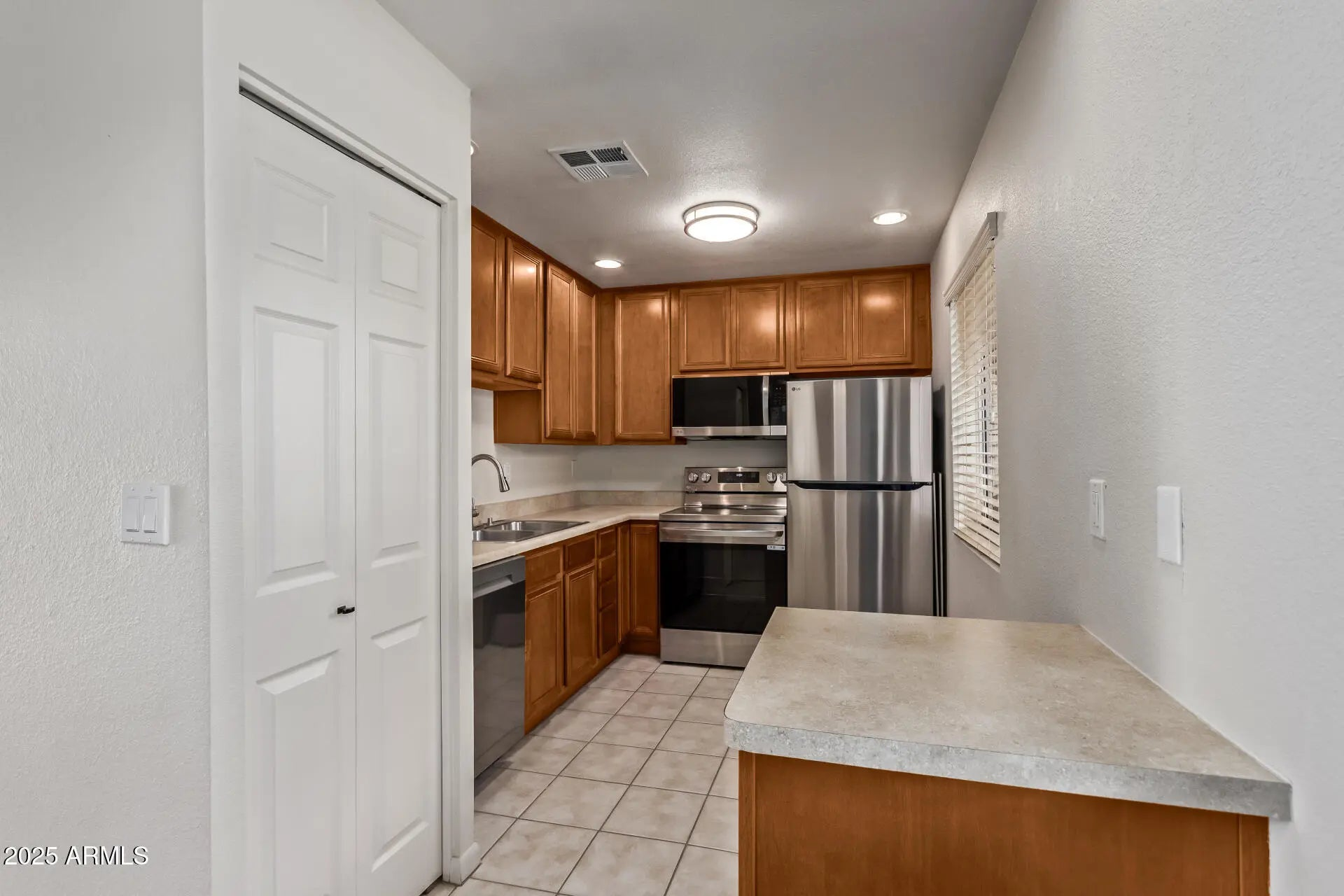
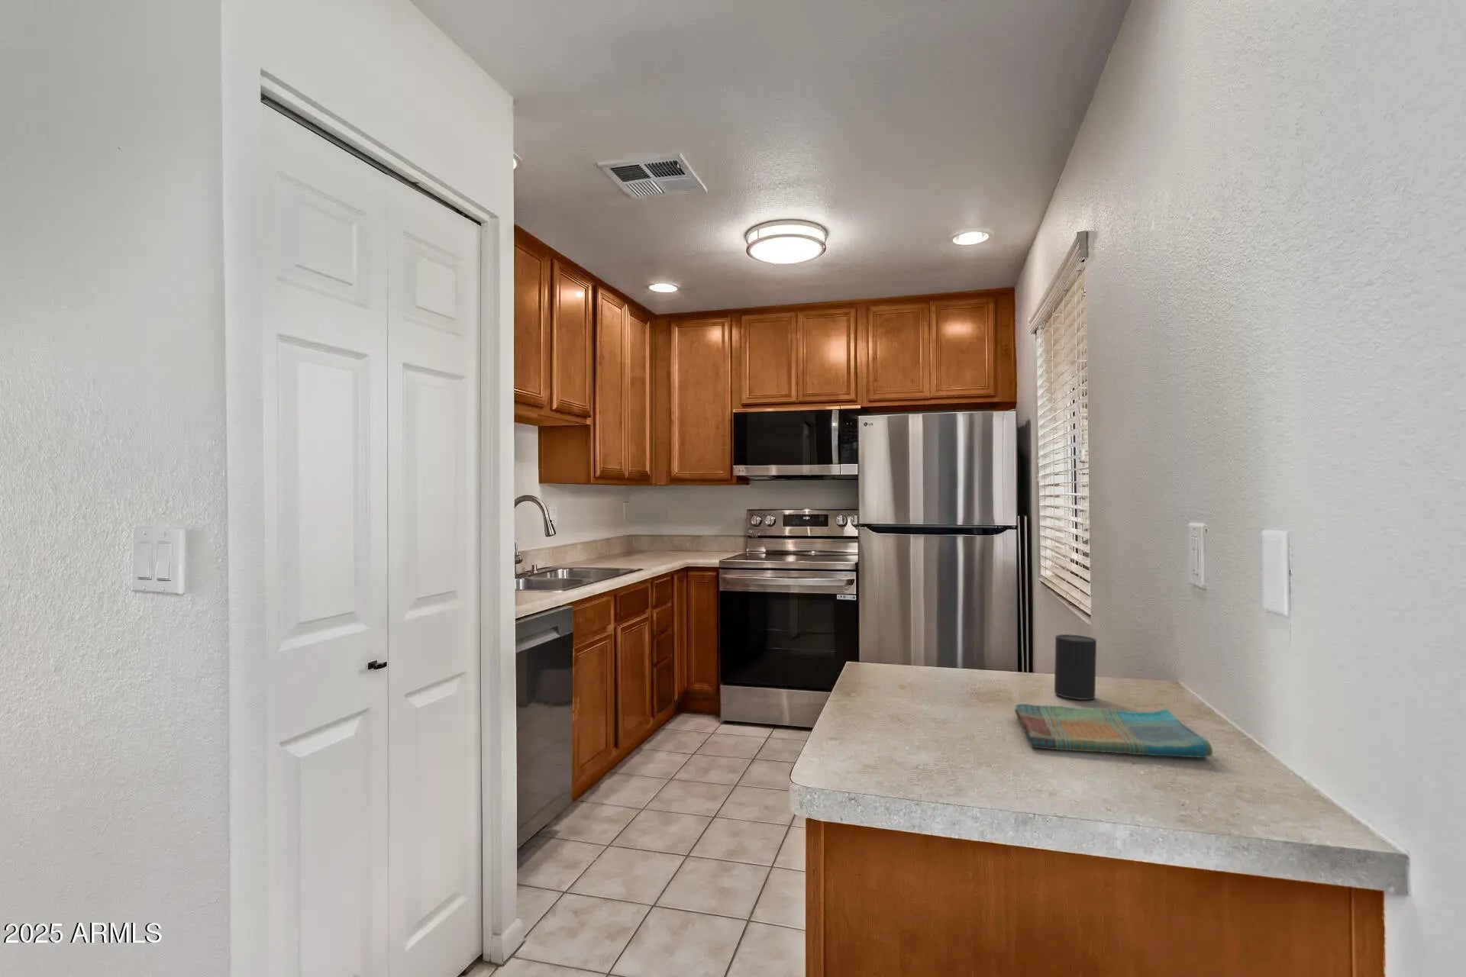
+ cup (1076, 665)
+ dish towel (1105, 727)
